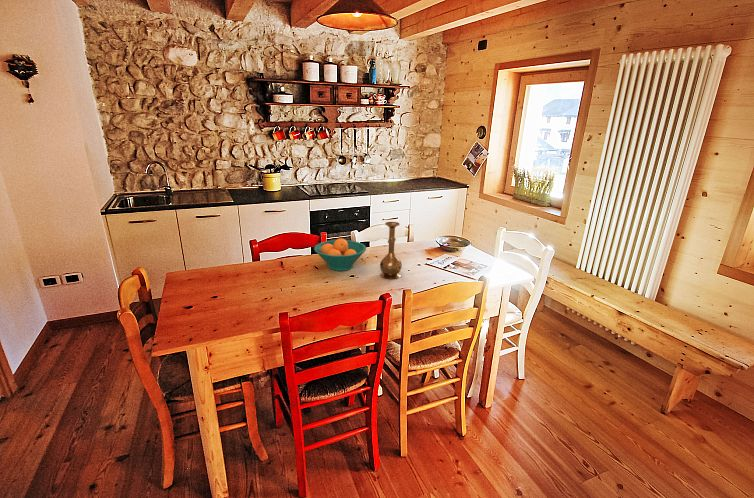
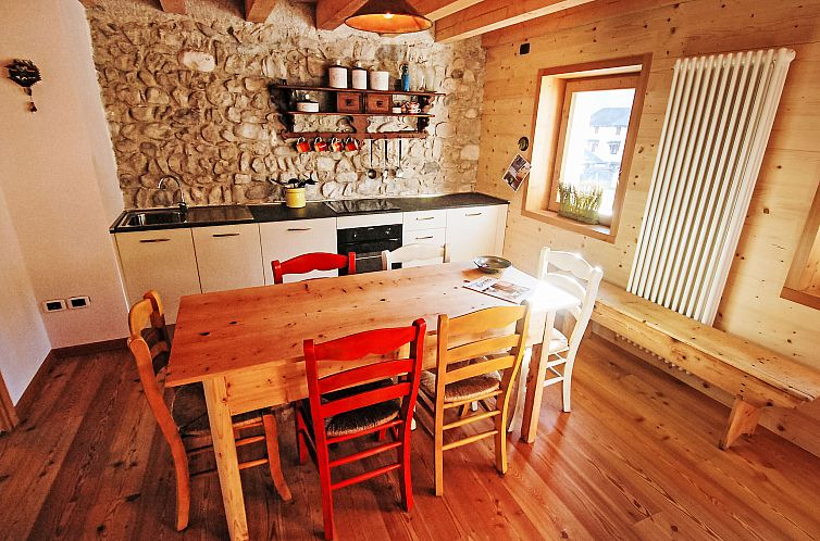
- vase (391, 249)
- fruit bowl (340, 252)
